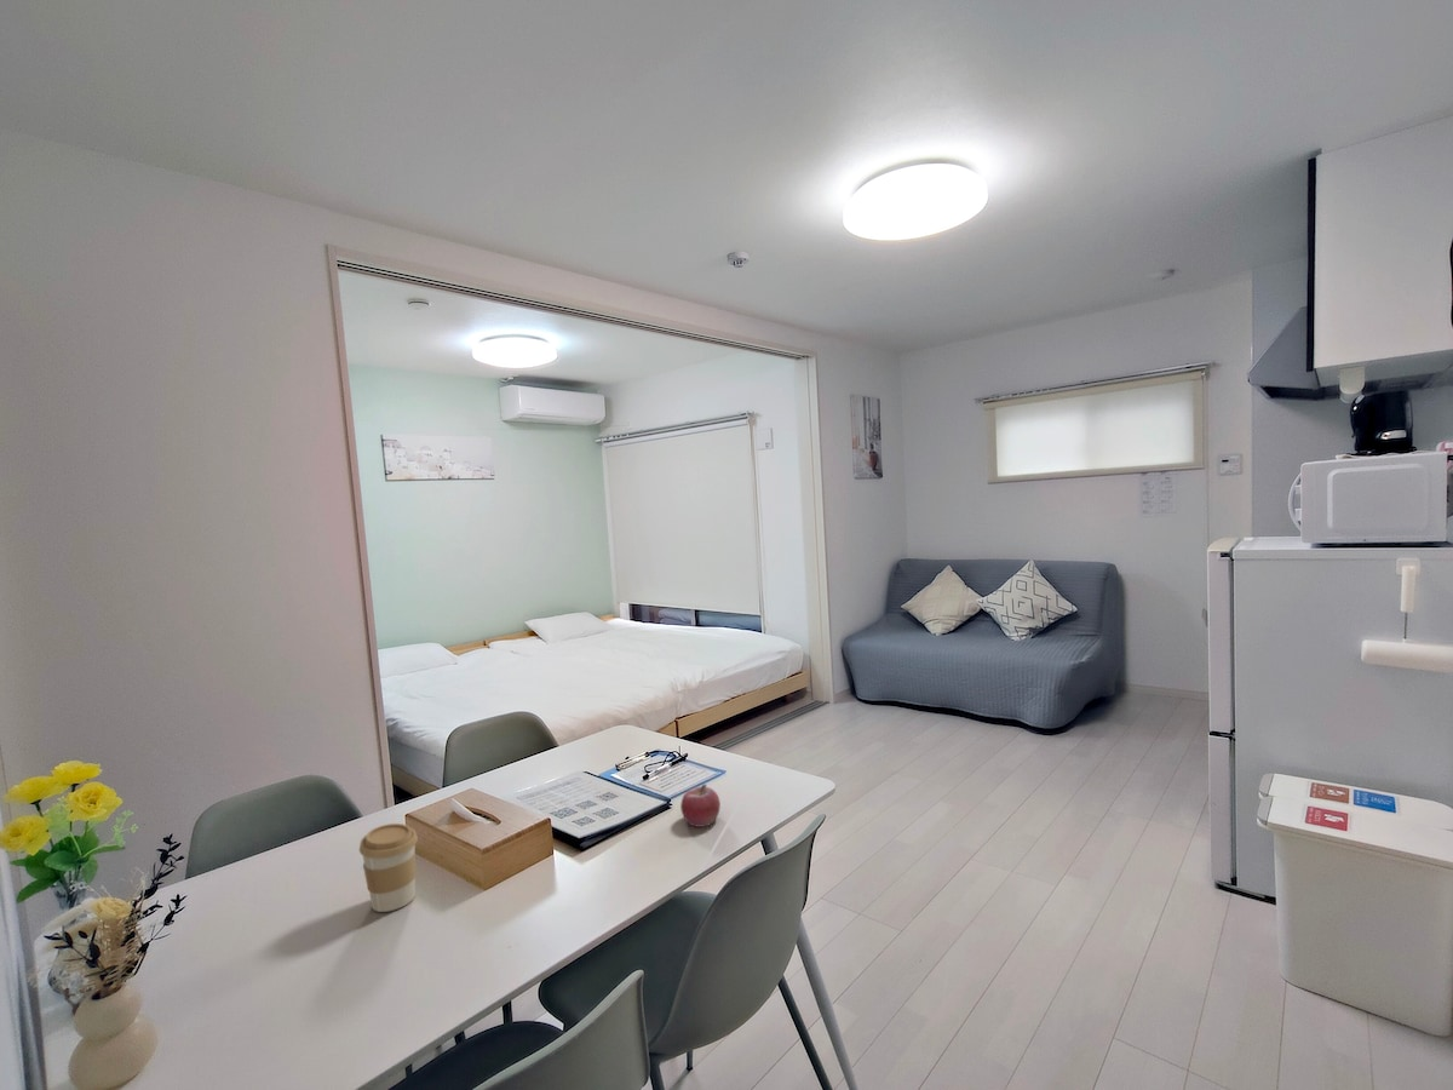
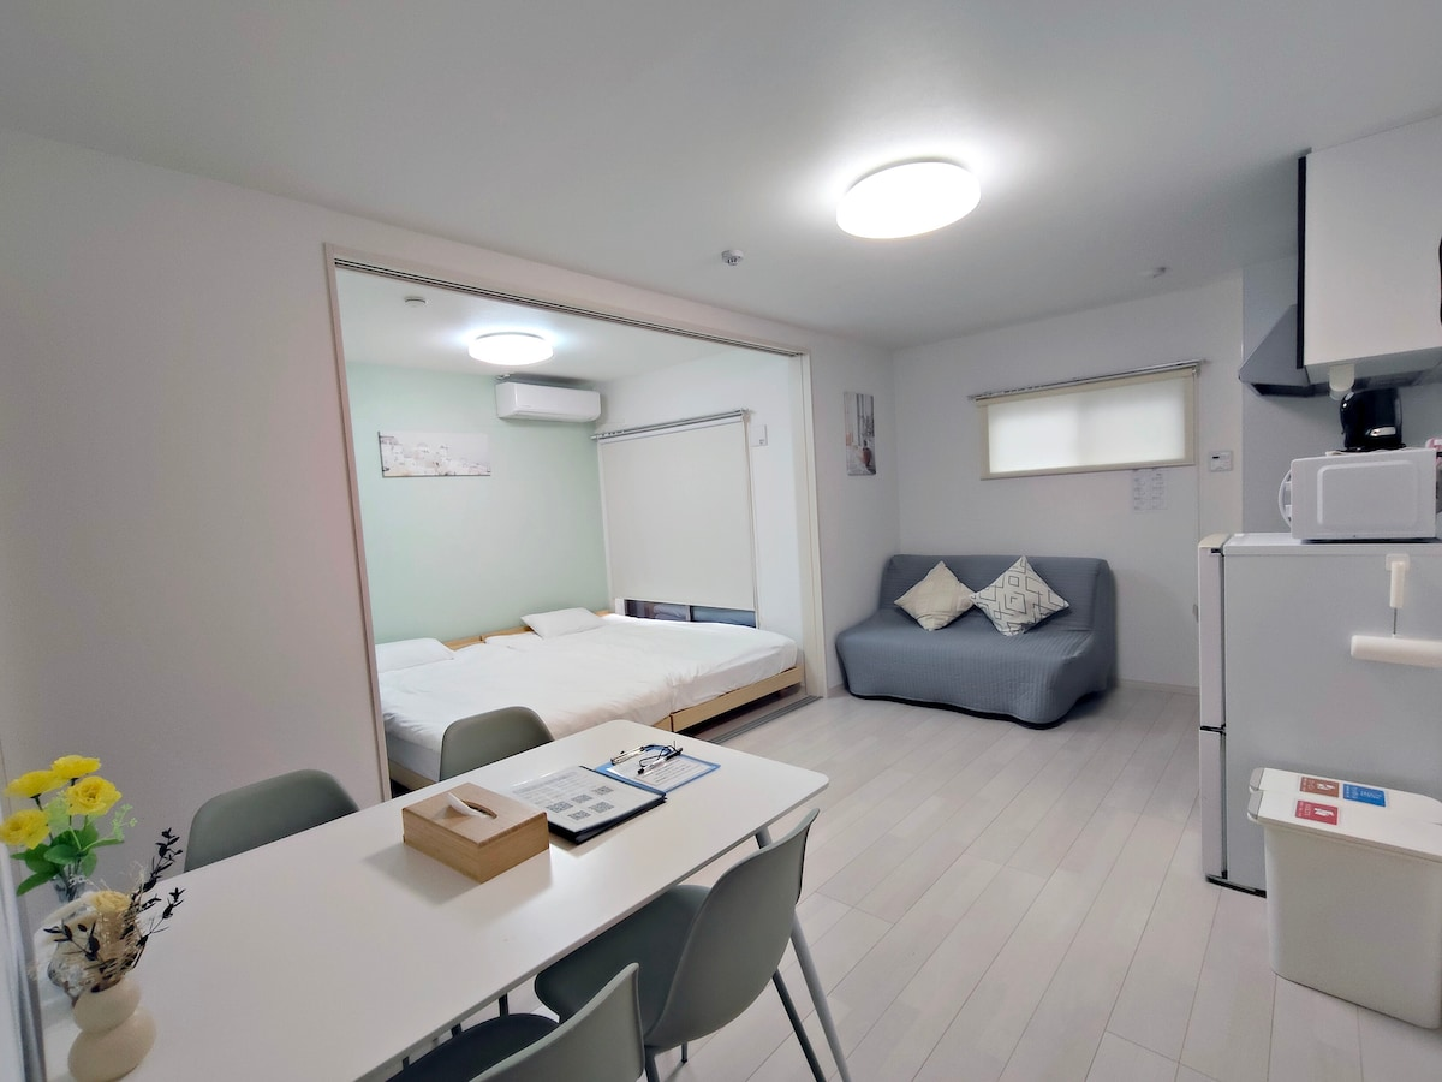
- fruit (700, 802)
- coffee cup (390, 865)
